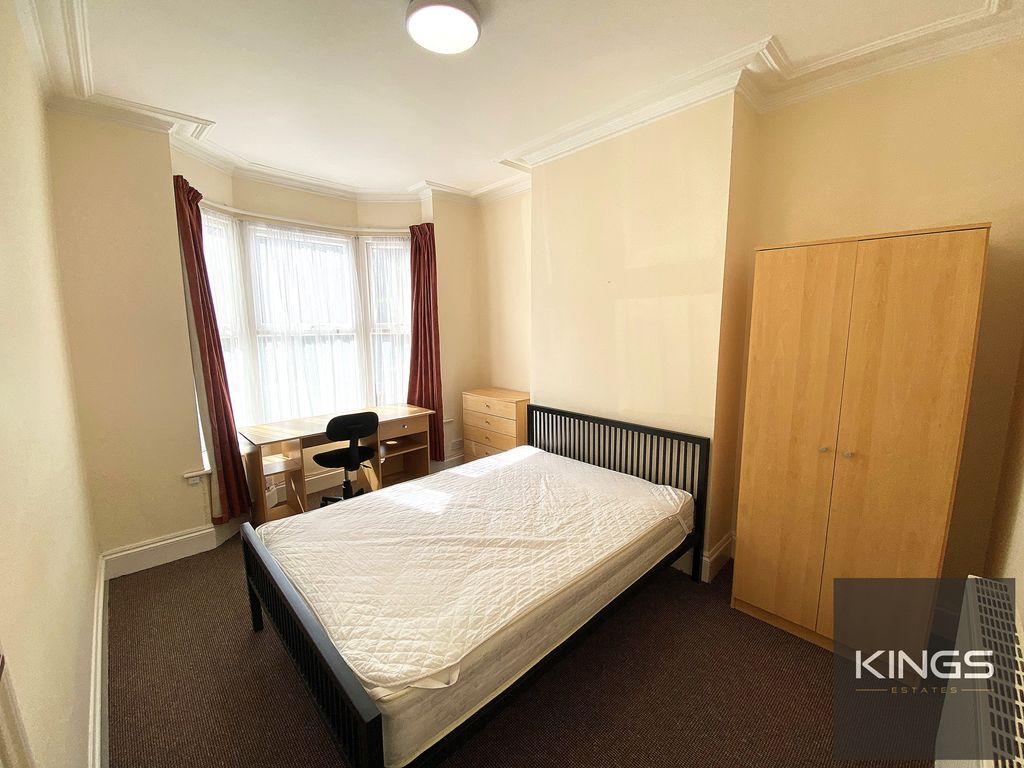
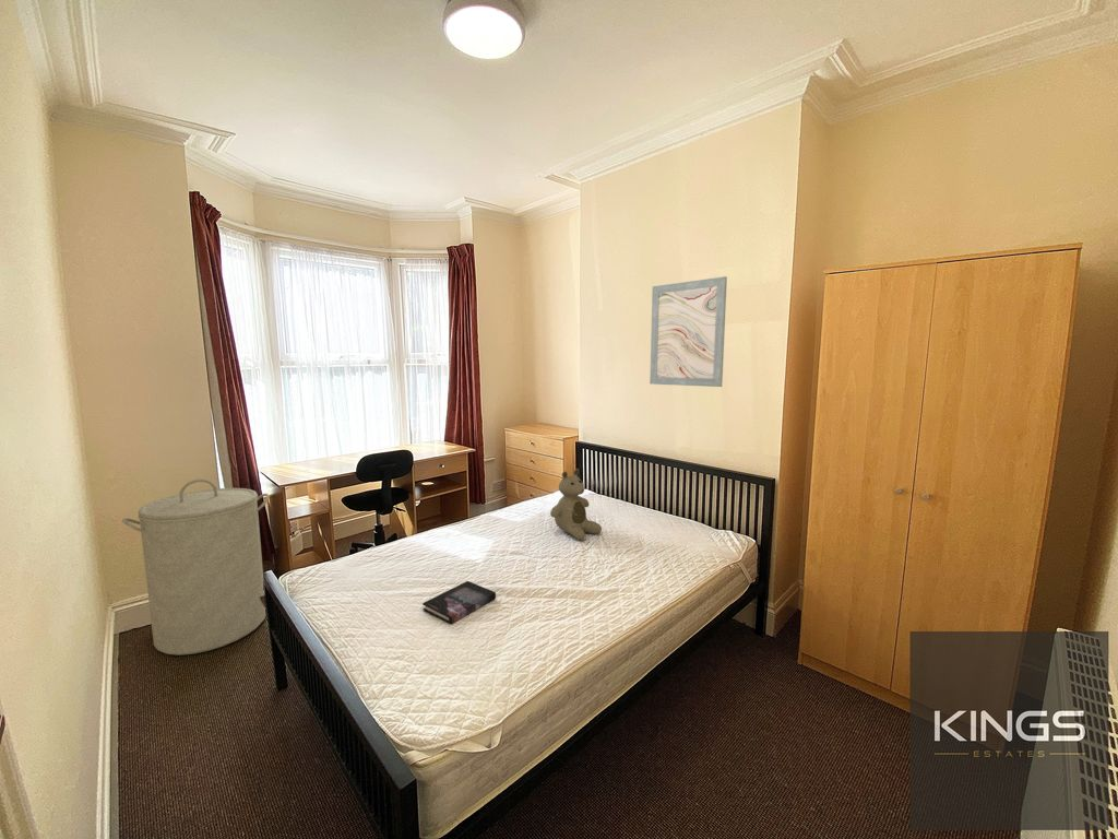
+ book (460, 601)
+ teddy bear (576, 501)
+ wall art (686, 334)
+ laundry hamper (206, 555)
